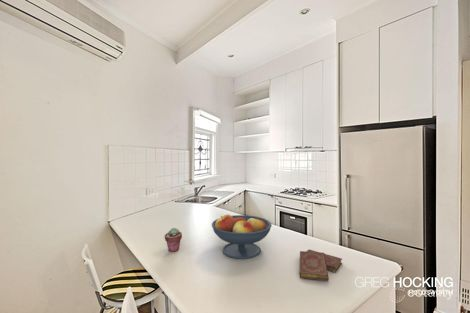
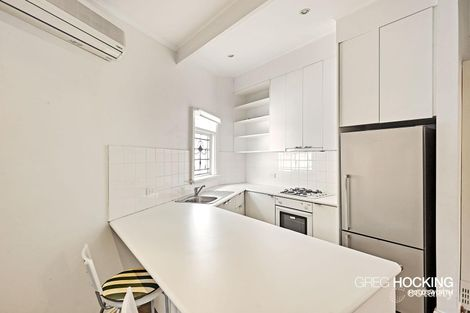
- fruit bowl (241, 231)
- potted succulent (173, 238)
- book (315, 262)
